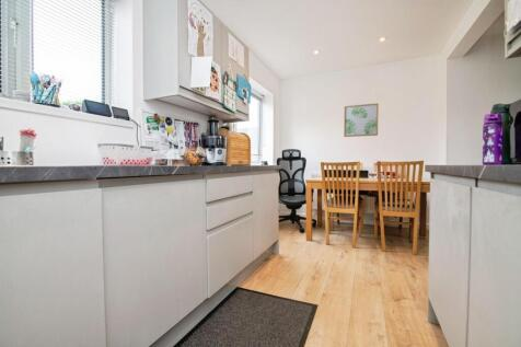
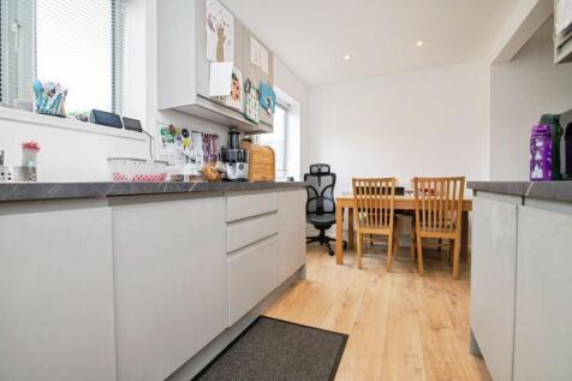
- wall art (360, 120)
